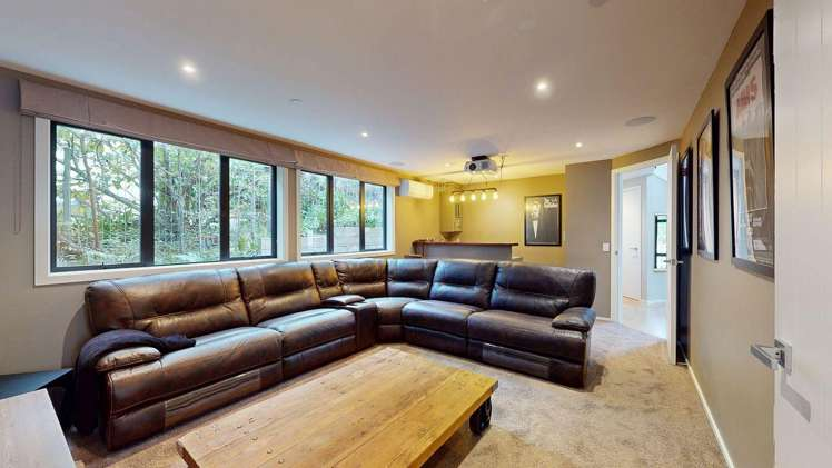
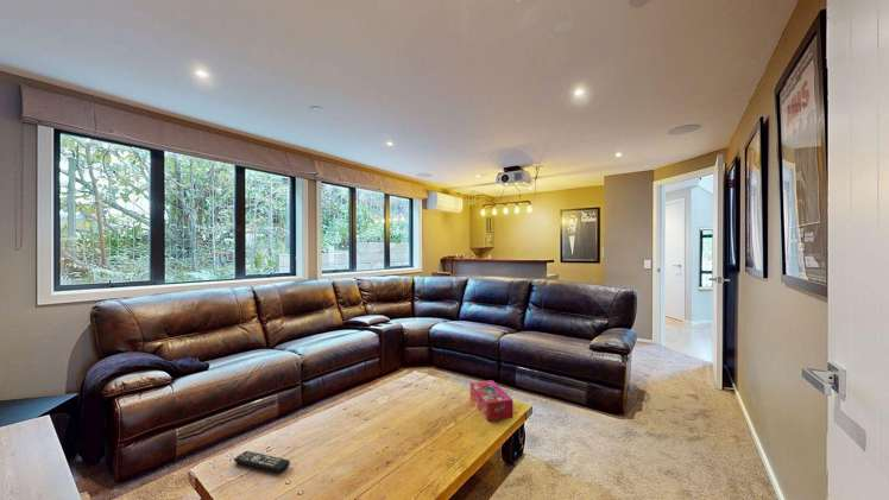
+ remote control (261, 461)
+ tissue box (490, 399)
